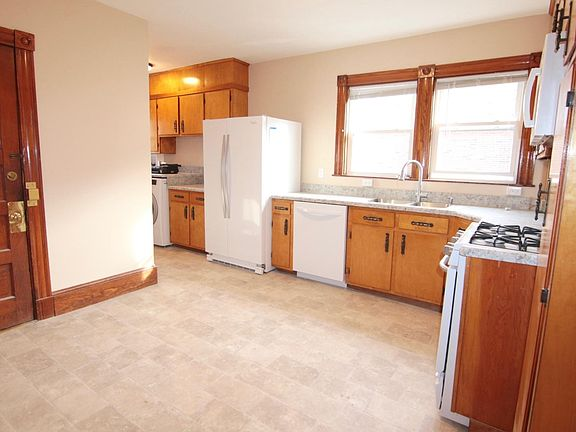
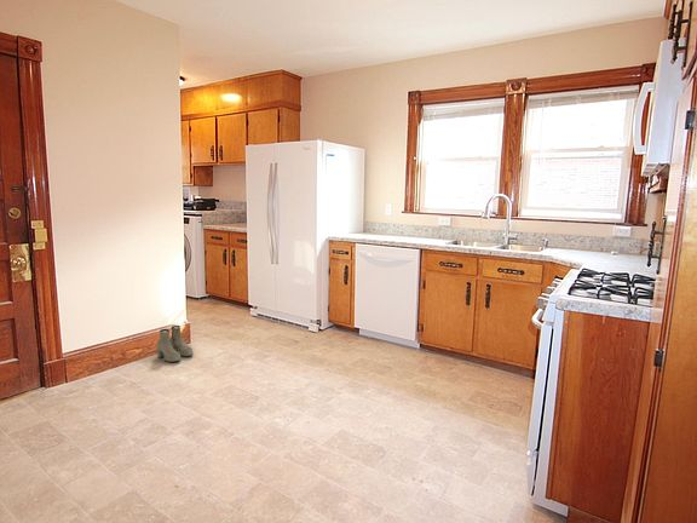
+ boots (174, 343)
